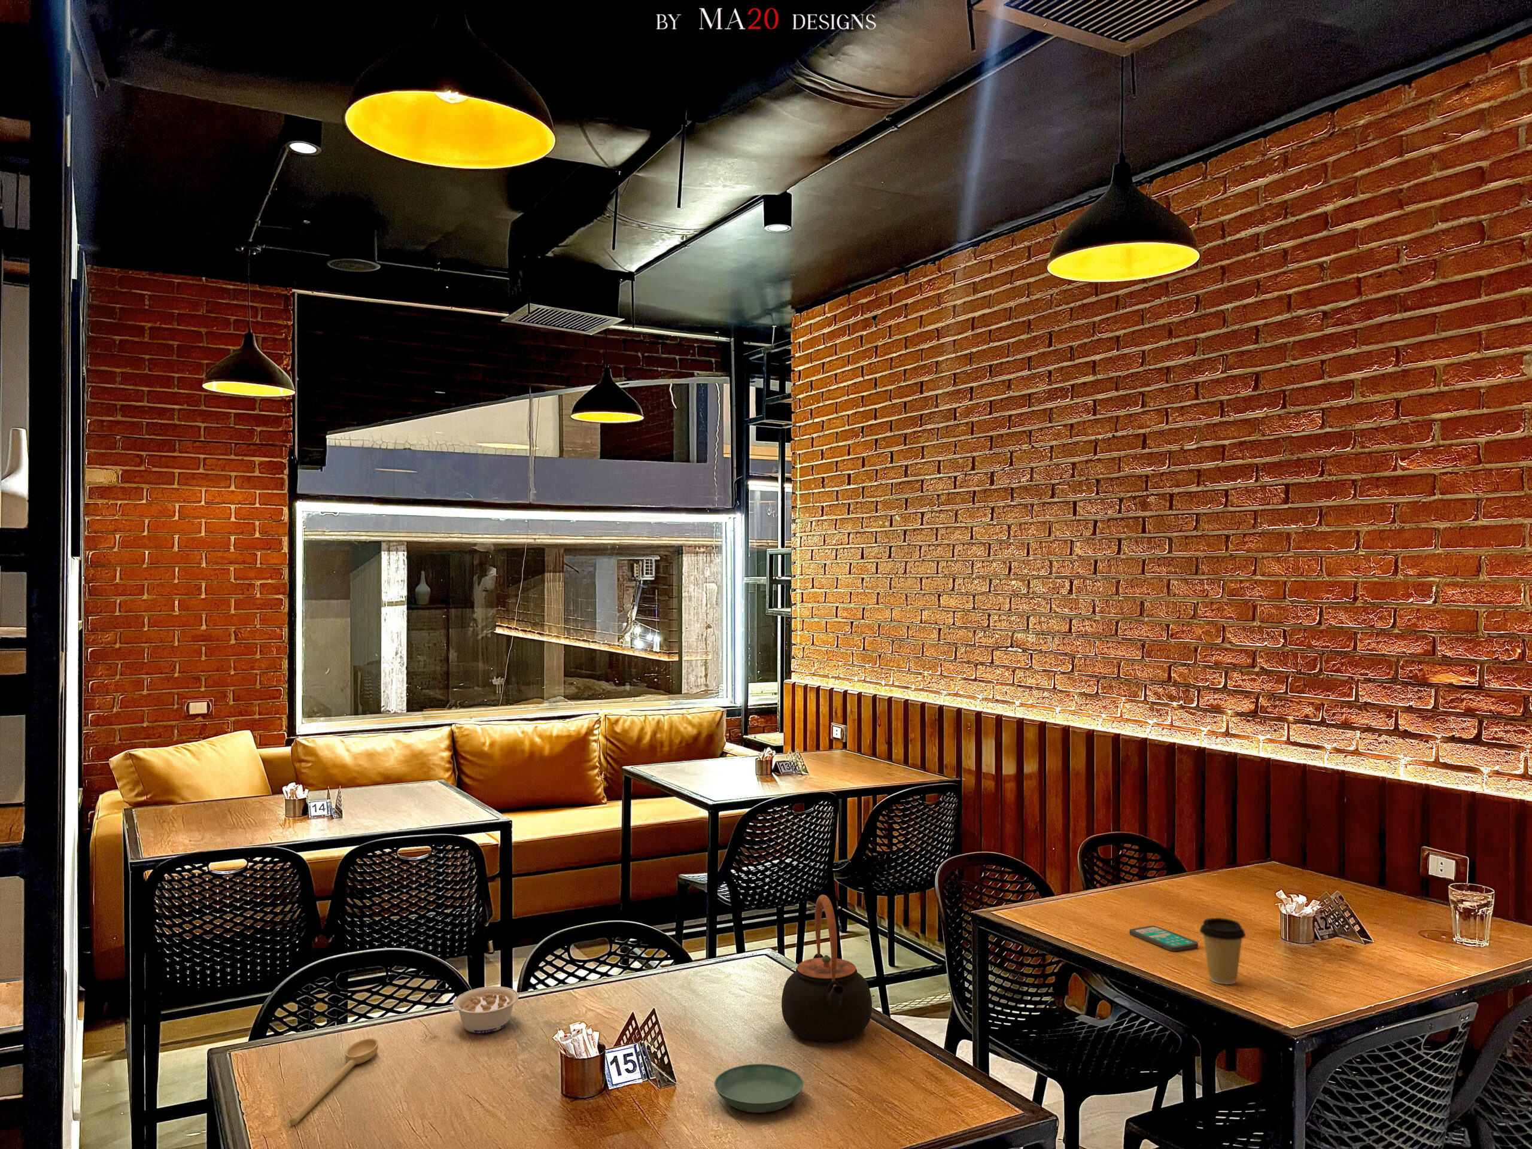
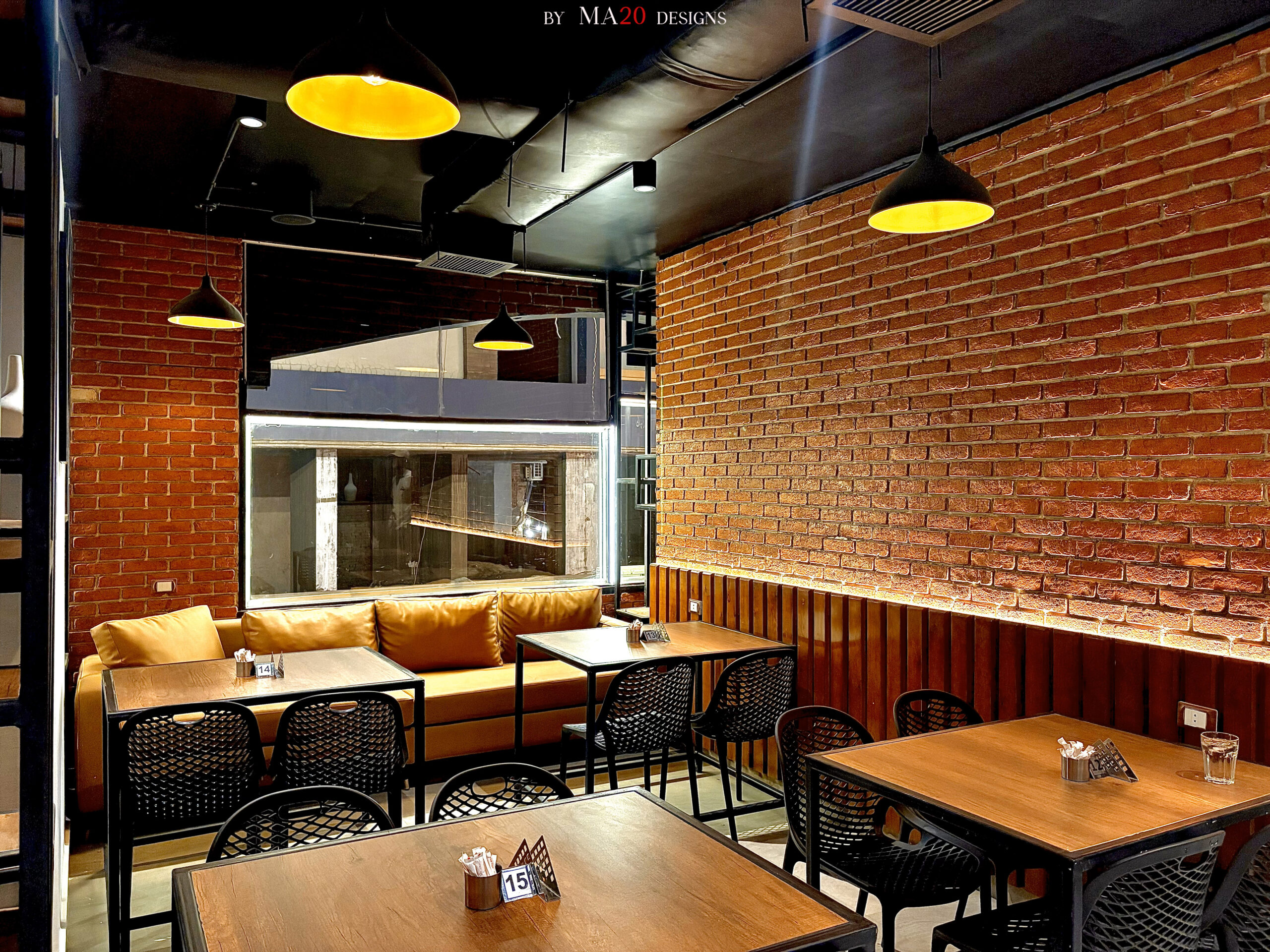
- smartphone (1163, 937)
- coffee cup (1223, 951)
- teapot (828, 966)
- saucer (759, 1090)
- spoon (334, 1079)
- legume (485, 1009)
